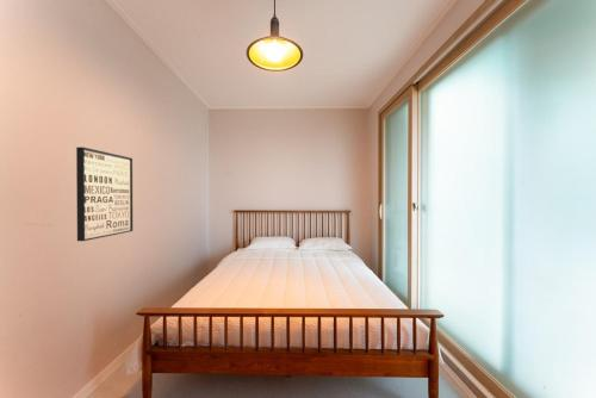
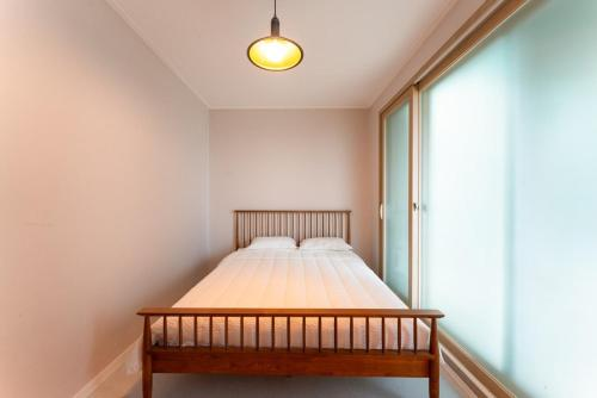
- wall art (107, 194)
